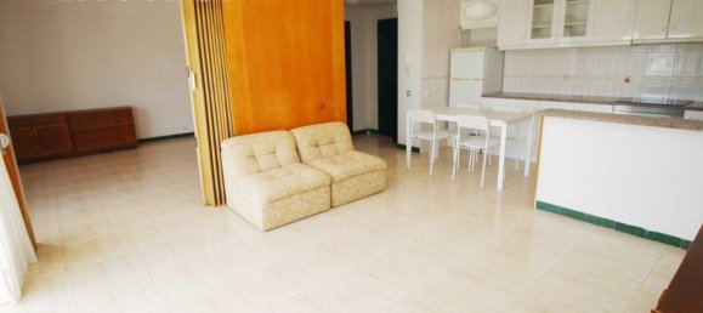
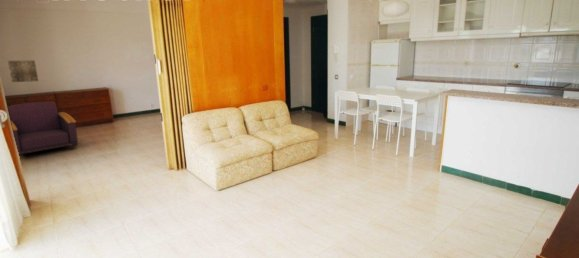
+ wall art (23, 71)
+ armchair (39, 127)
